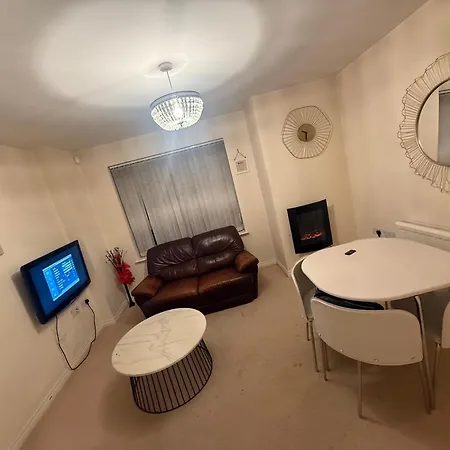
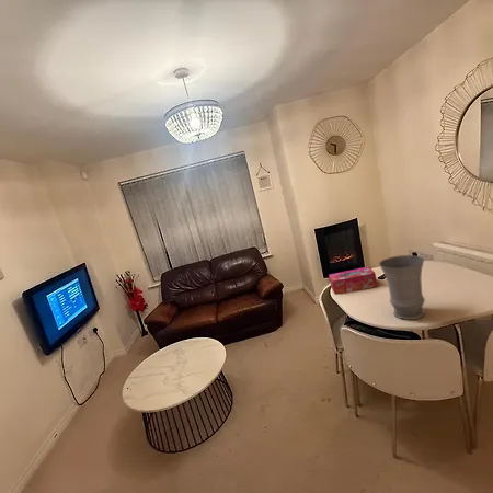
+ vase (404, 287)
+ tissue box (352, 279)
